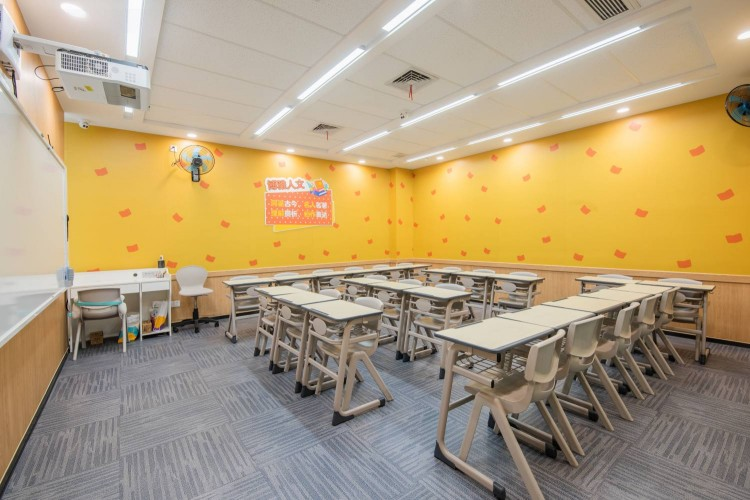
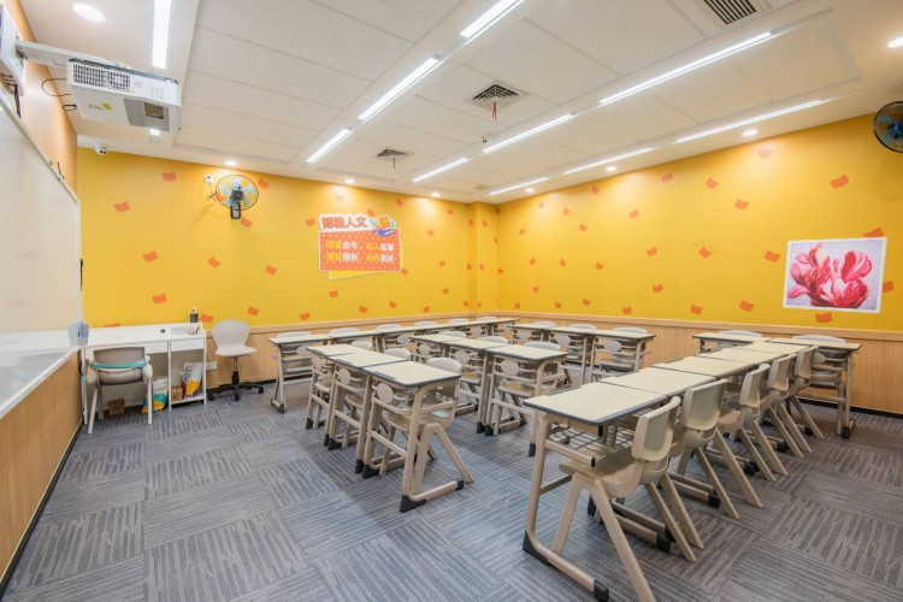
+ wall art (831, 275)
